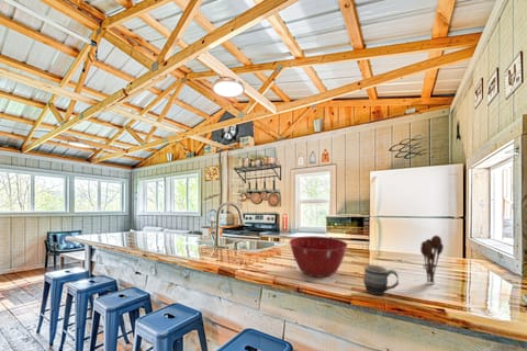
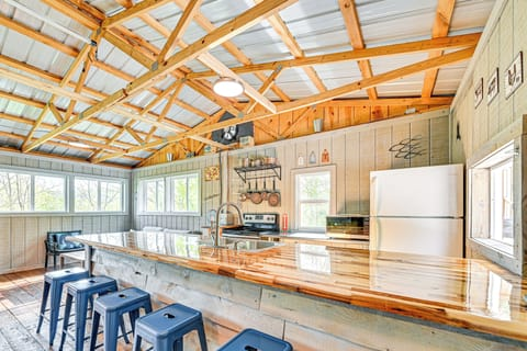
- utensil holder (431, 259)
- mixing bowl (317, 257)
- mug (380, 280)
